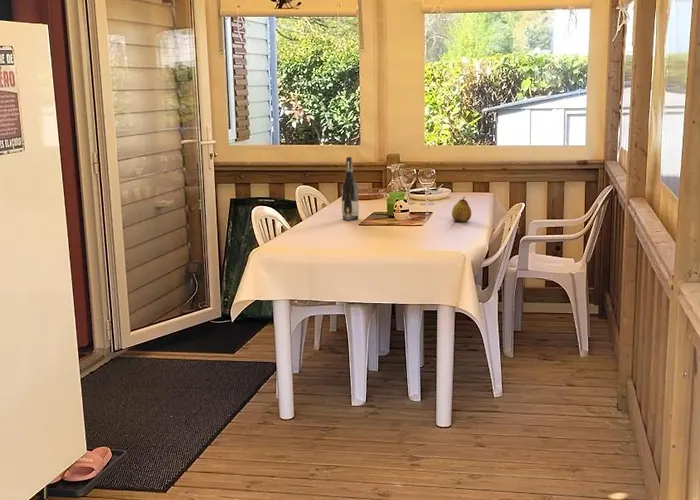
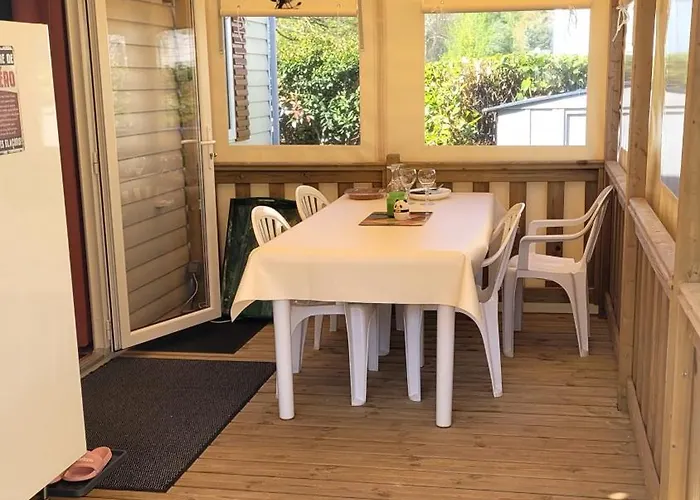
- fruit (461, 208)
- wine bottle (349, 188)
